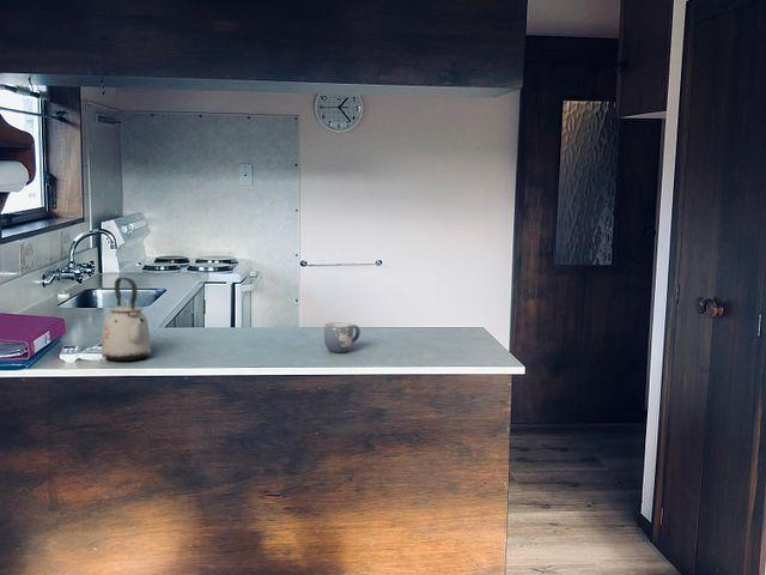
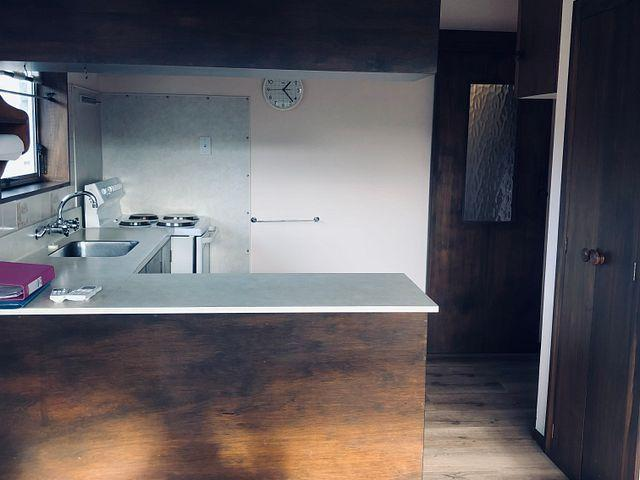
- mug (342, 337)
- kettle (129, 319)
